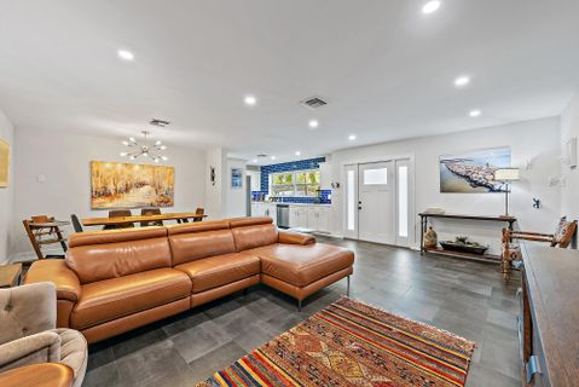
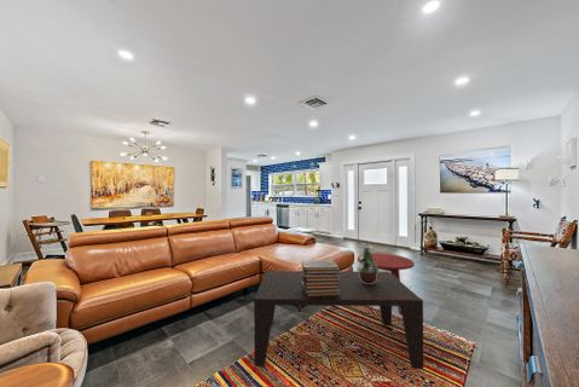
+ potted plant (367, 260)
+ side table (392, 273)
+ coffee table (331, 305)
+ book stack (319, 277)
